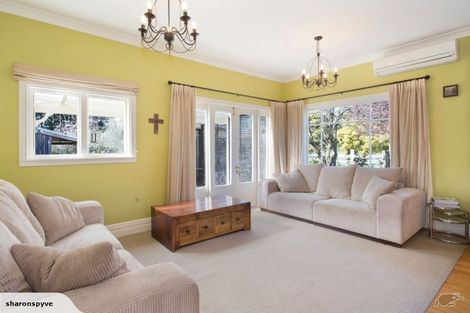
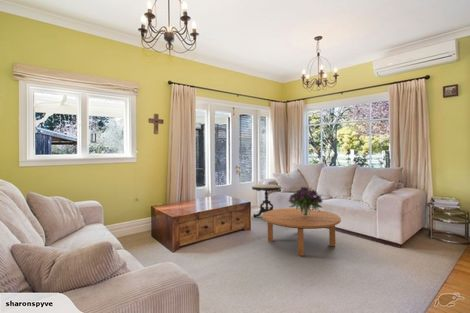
+ side table (266, 201)
+ bouquet (305, 201)
+ coffee table (300, 229)
